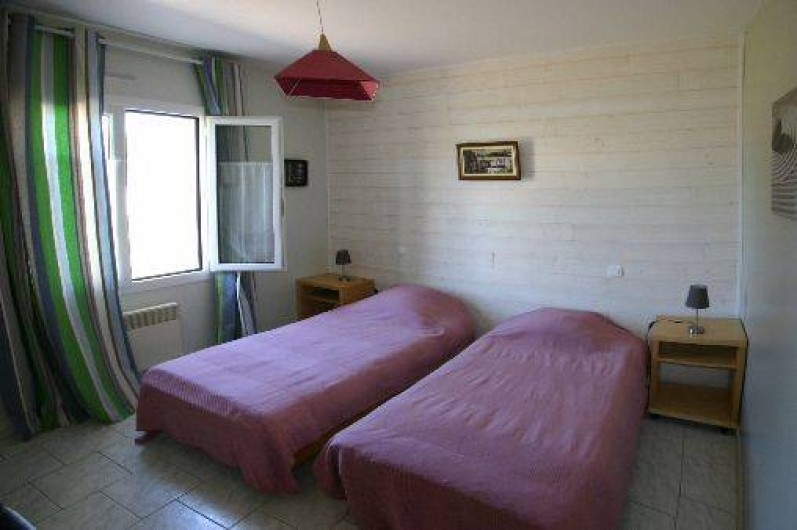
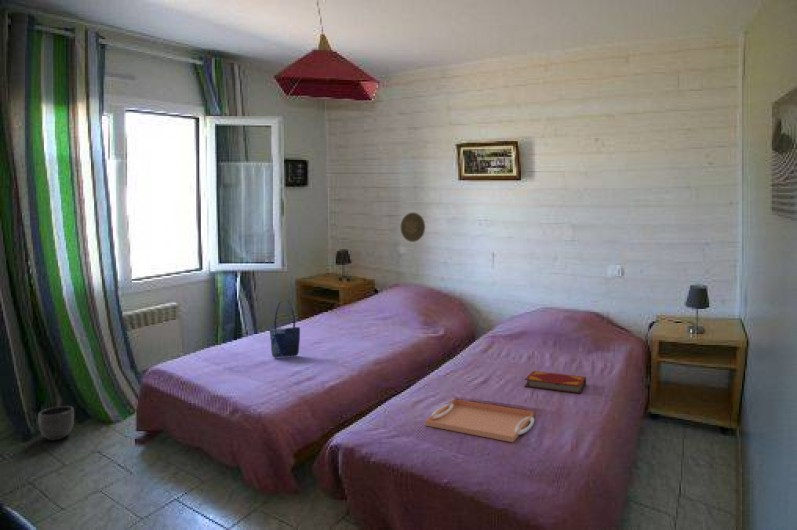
+ hardback book (555, 381)
+ planter (56, 424)
+ decorative plate (411, 227)
+ shopping bag (285, 328)
+ serving tray (481, 418)
